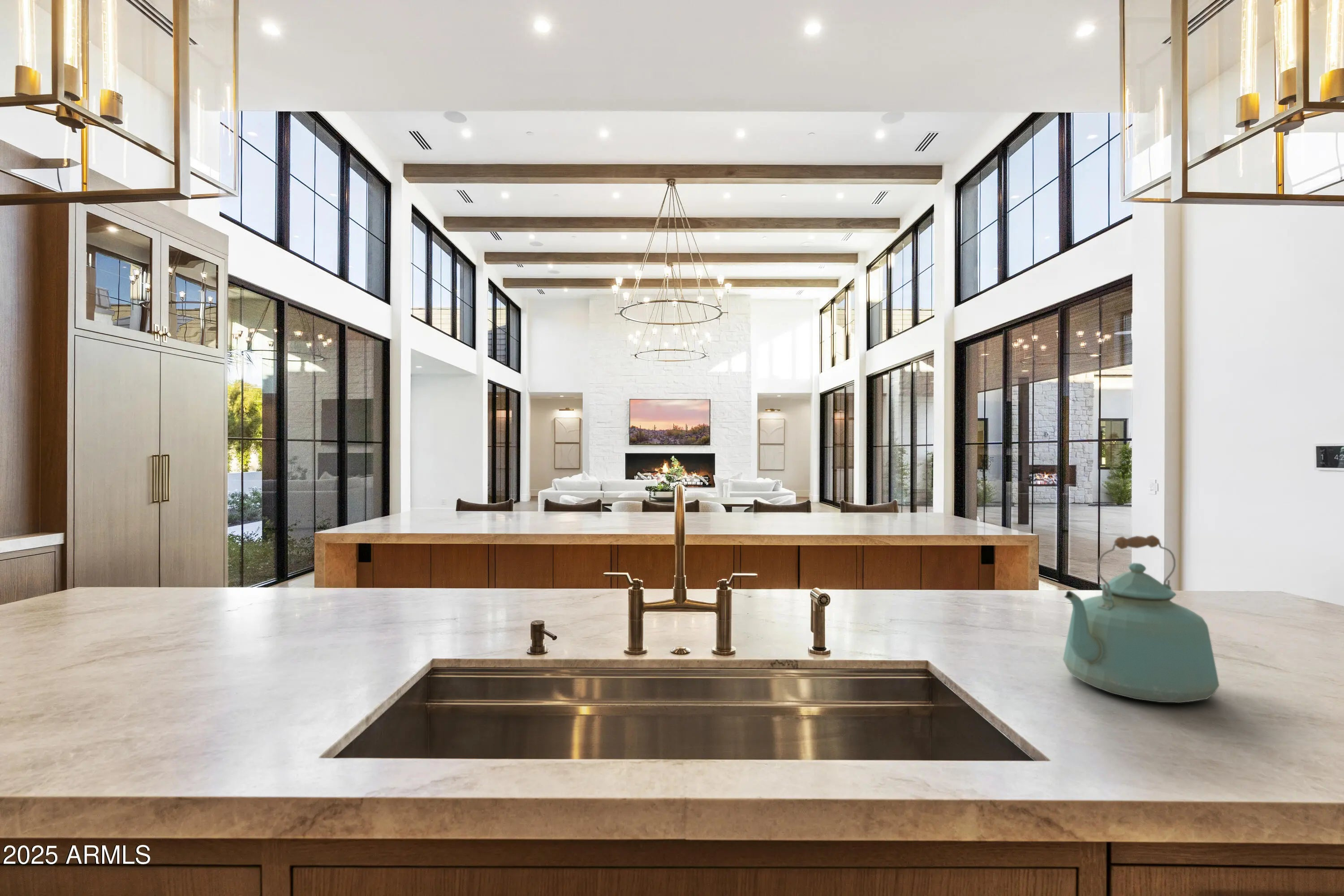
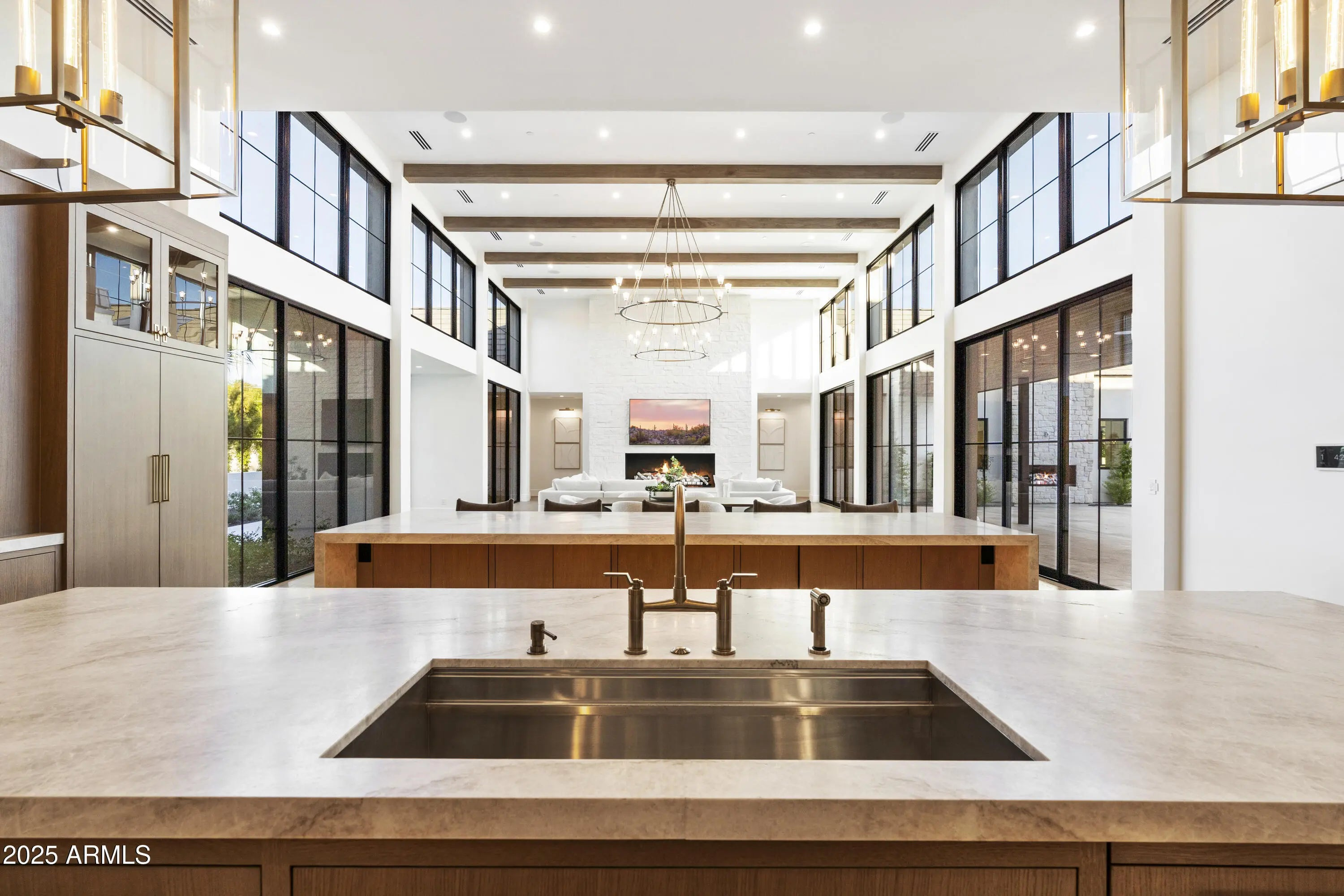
- kettle (1127, 611)
